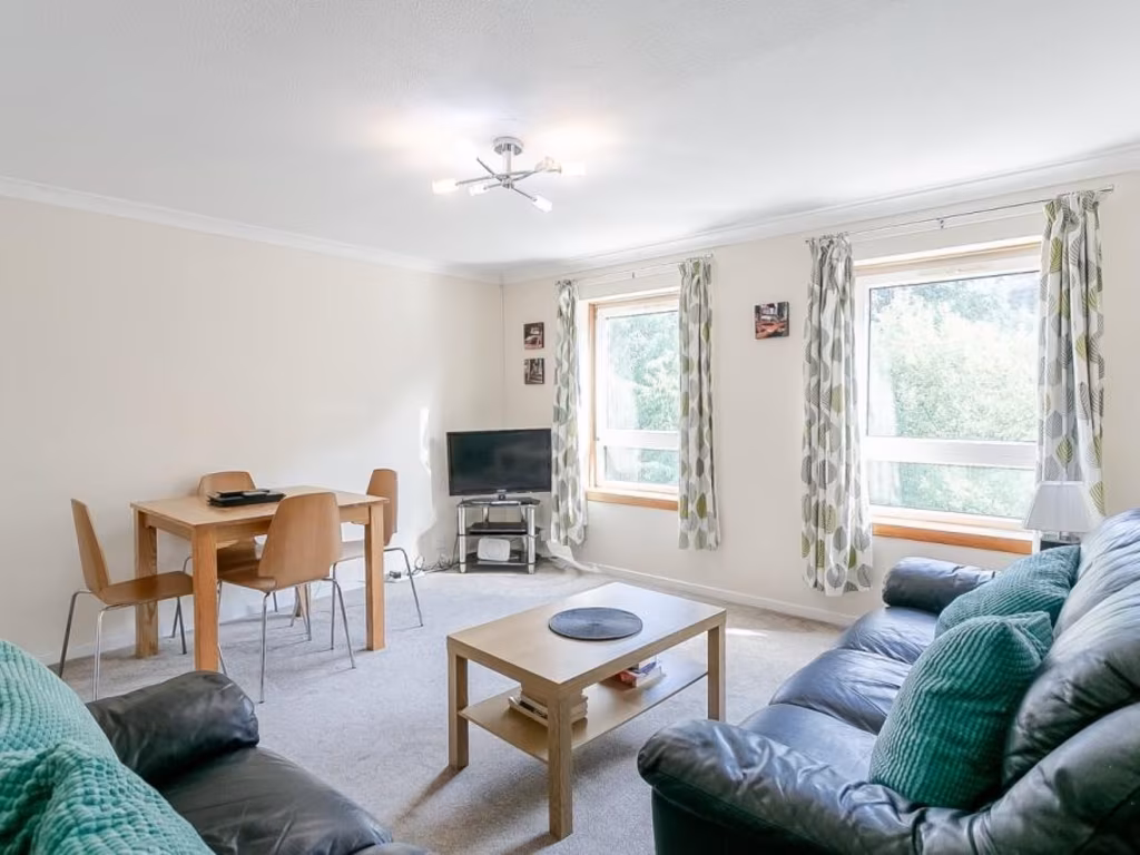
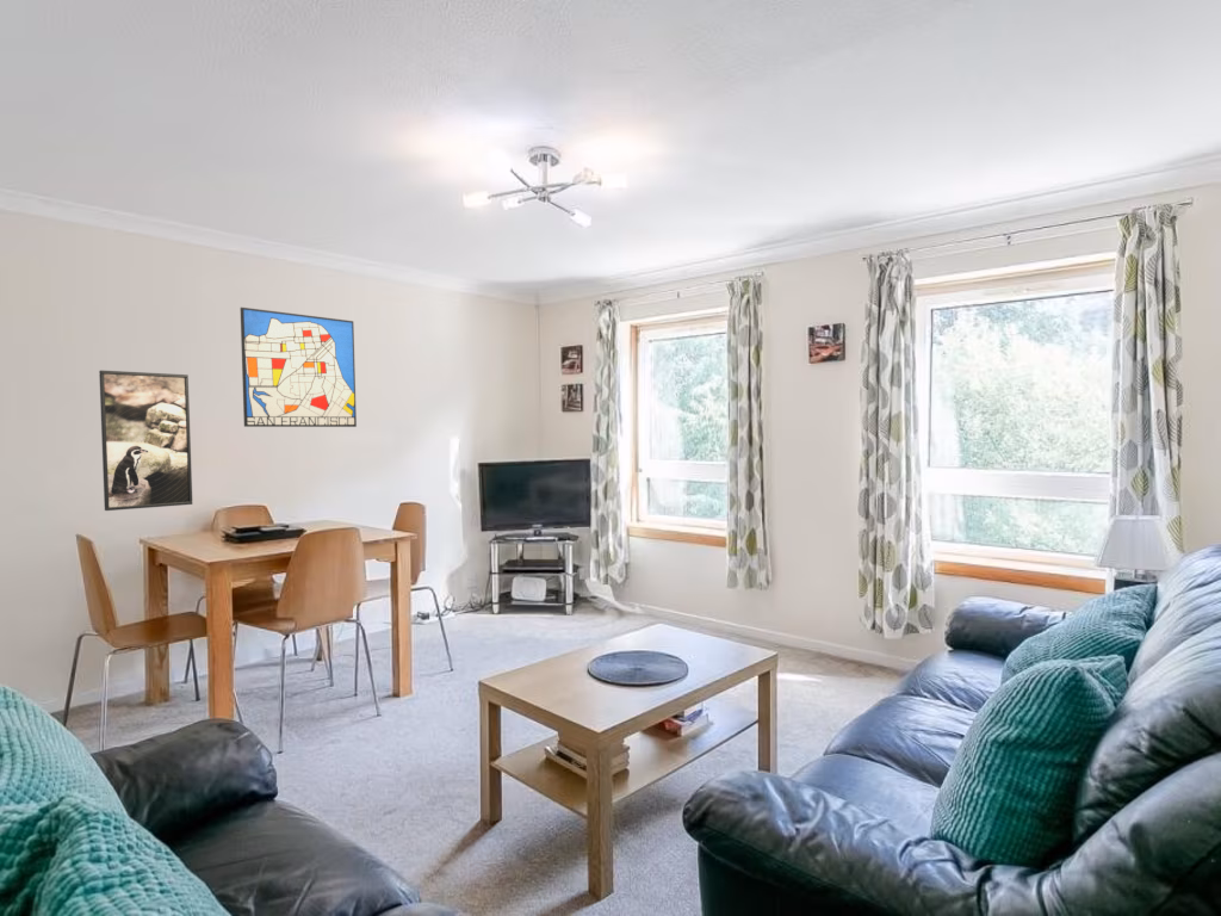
+ wall art (302, 370)
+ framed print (148, 440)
